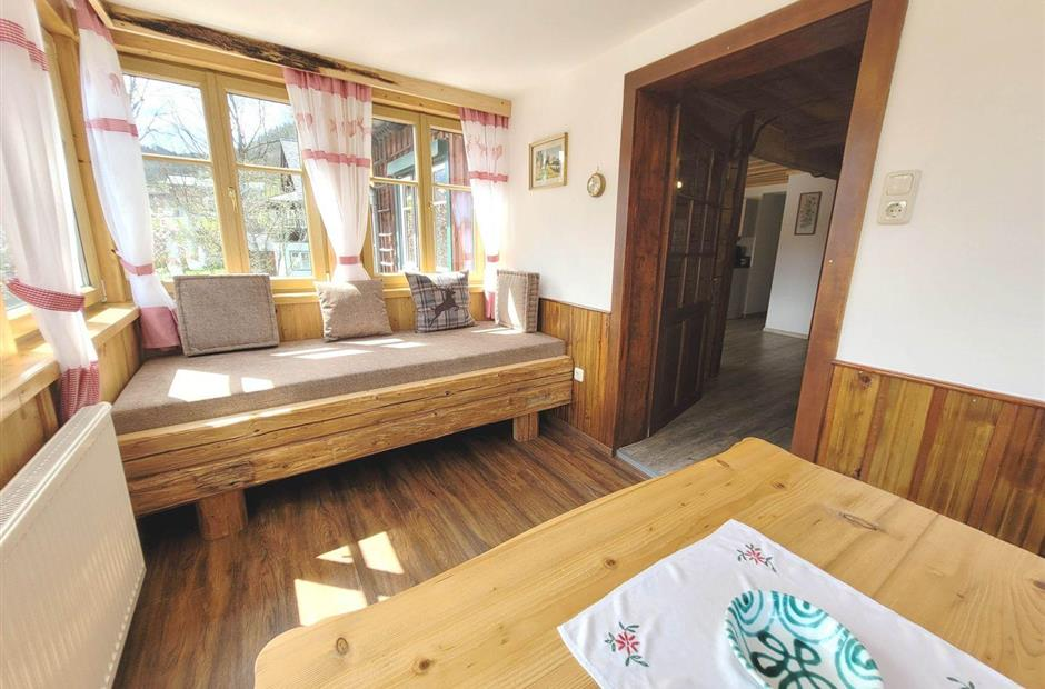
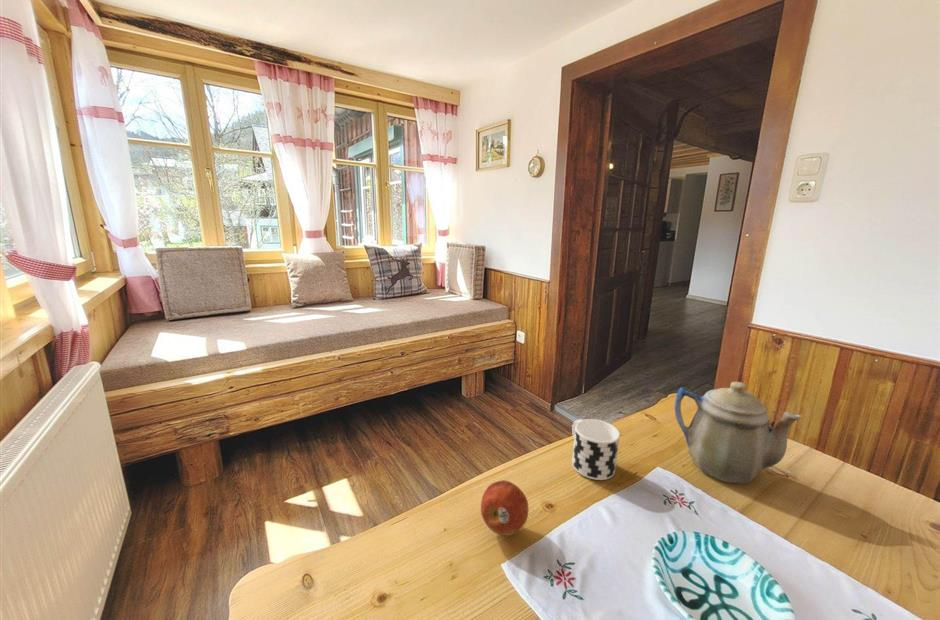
+ cup (590, 444)
+ teapot (729, 426)
+ fruit (504, 508)
